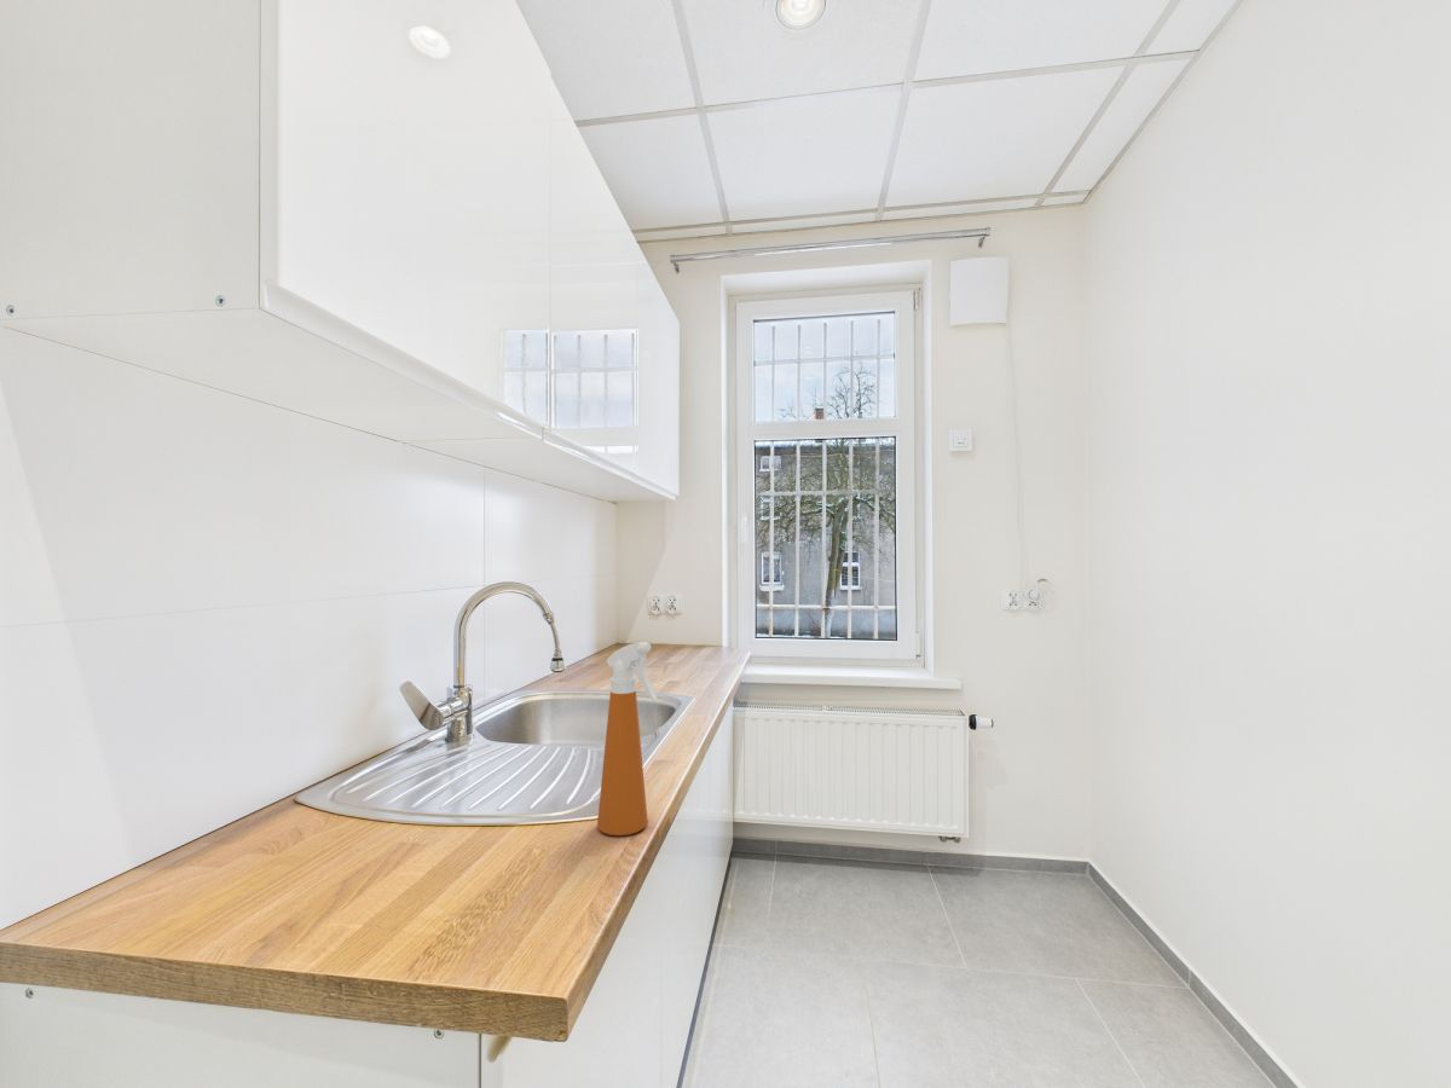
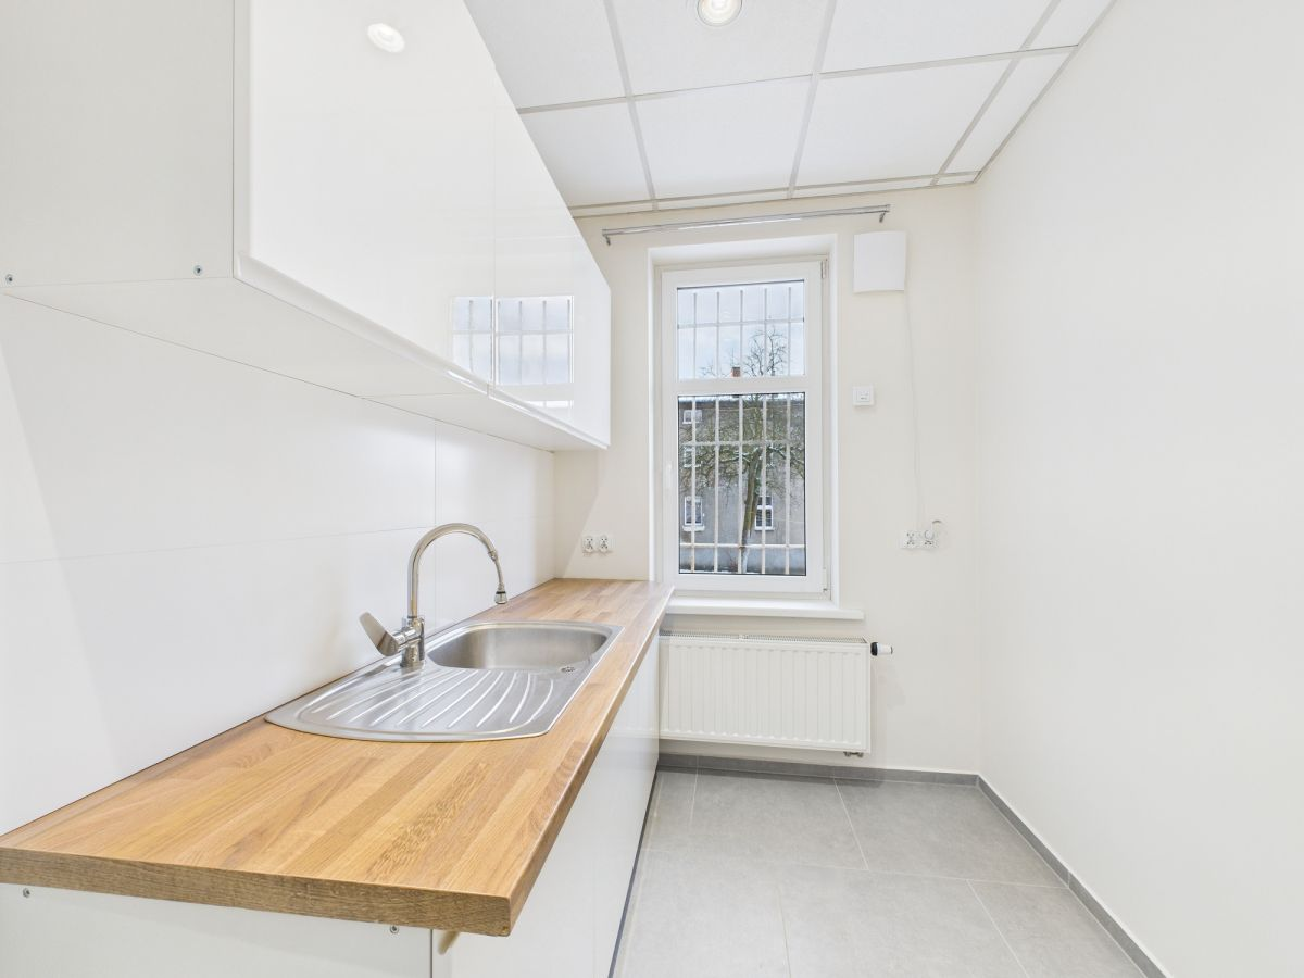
- spray bottle (630, 734)
